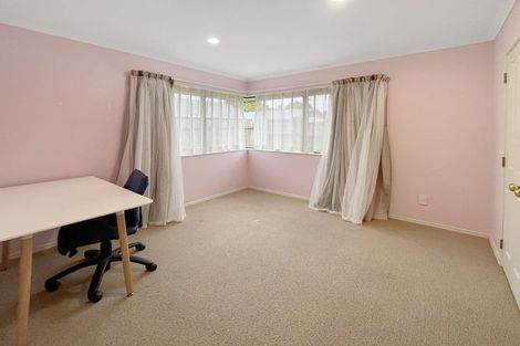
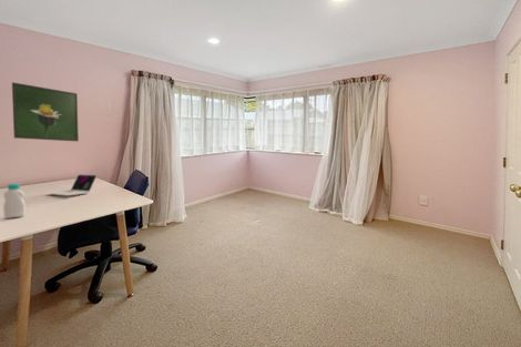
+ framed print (48, 114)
+ bottle (13, 200)
+ laptop (73, 183)
